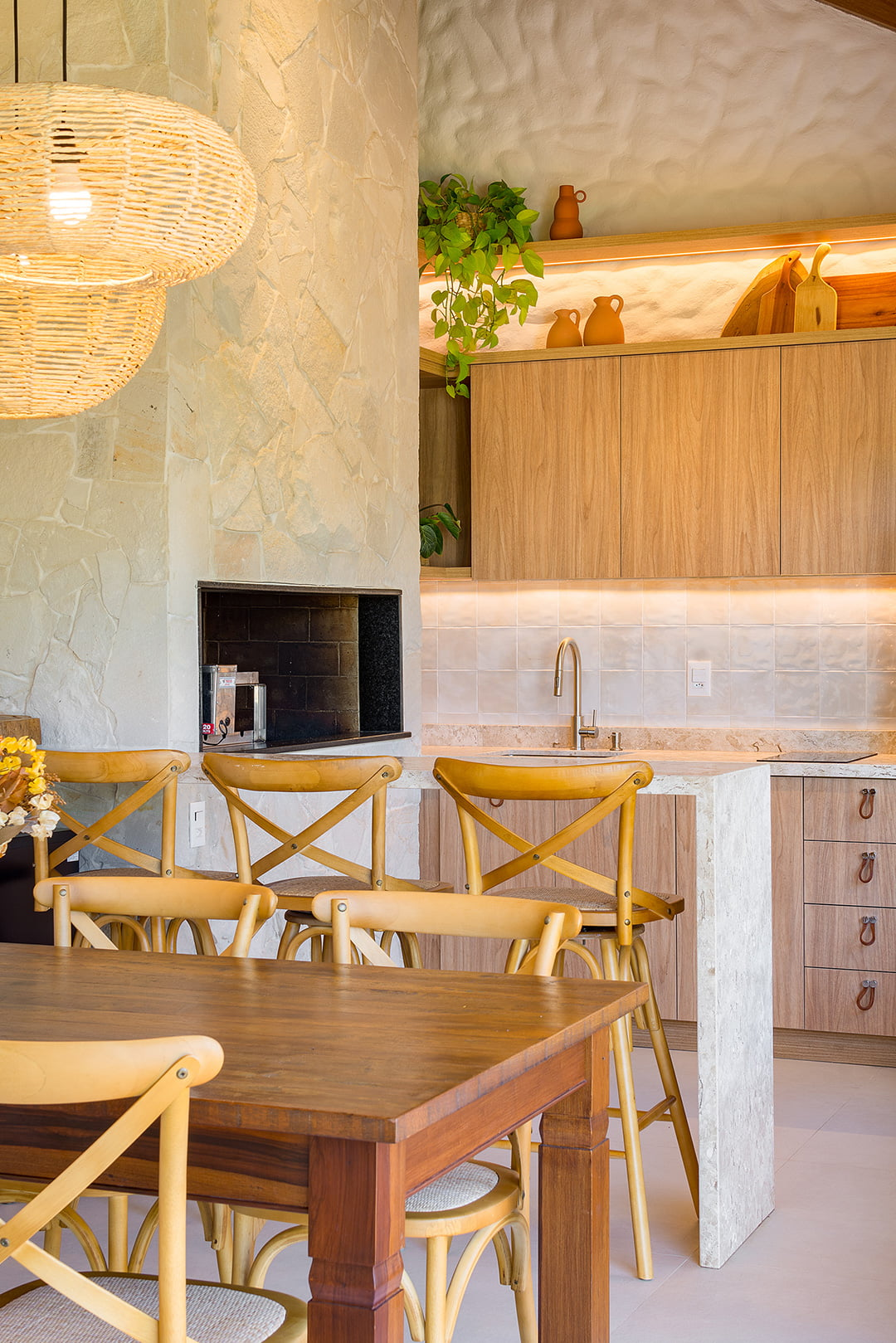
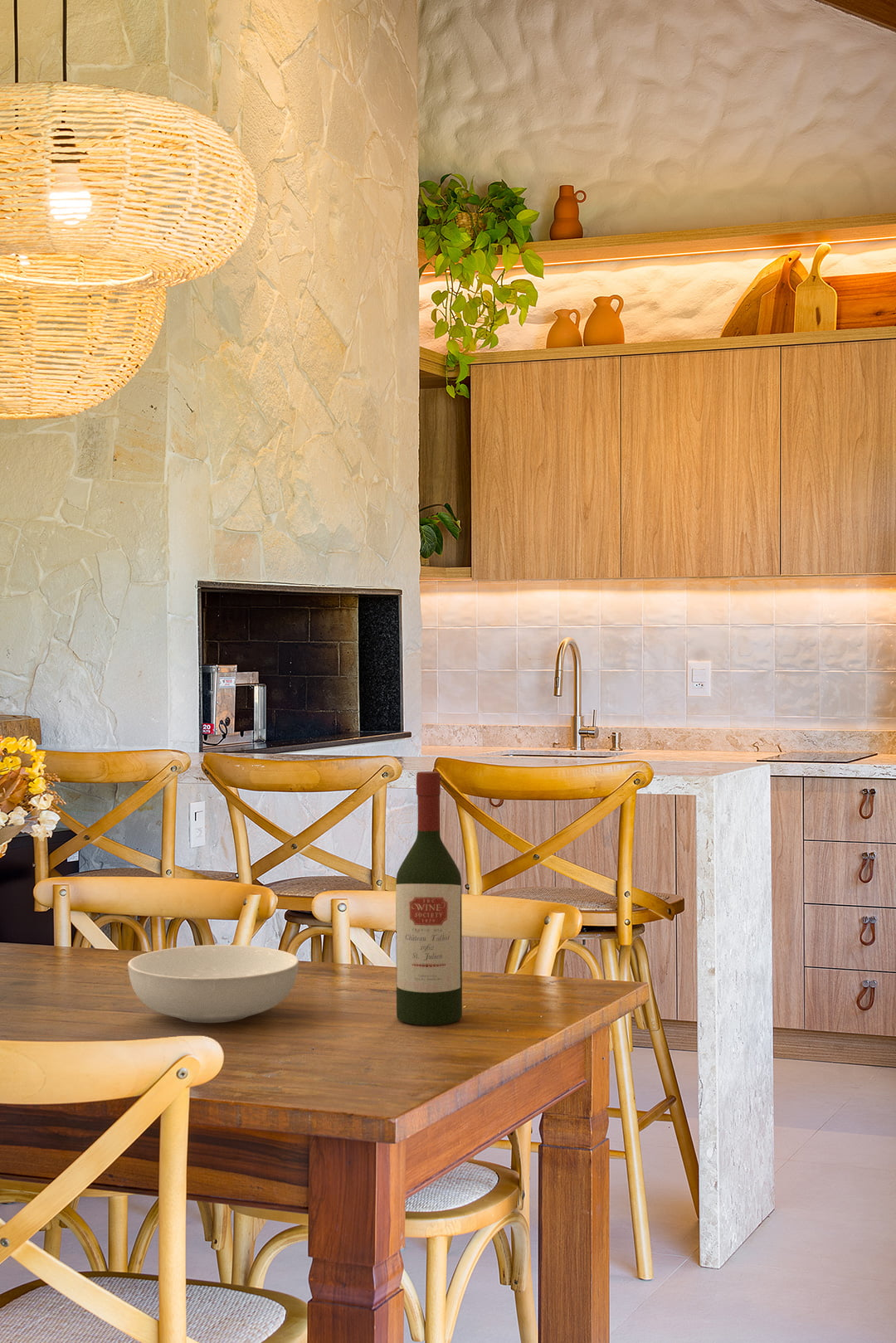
+ wine bottle (428, 895)
+ serving bowl (214, 987)
